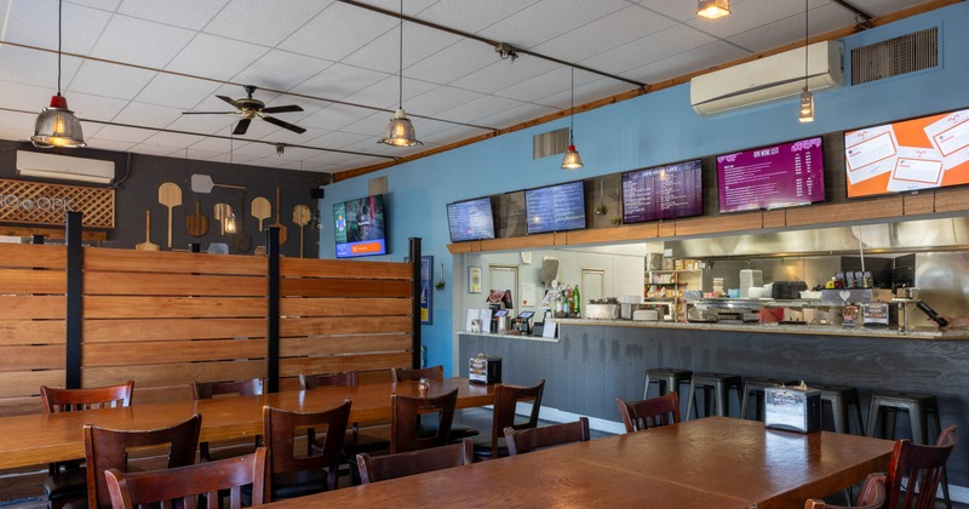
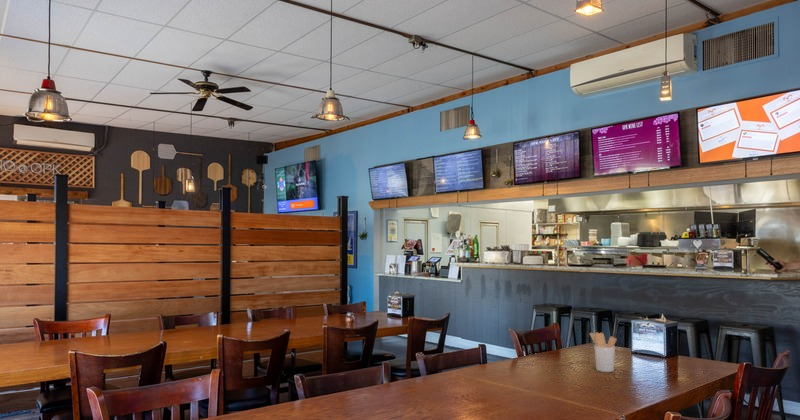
+ utensil holder (602, 351)
